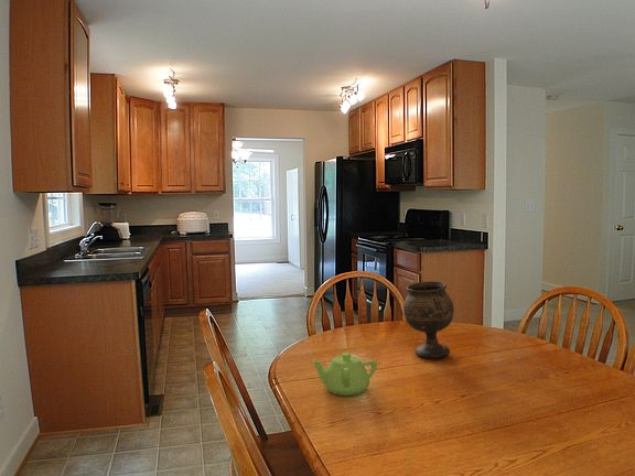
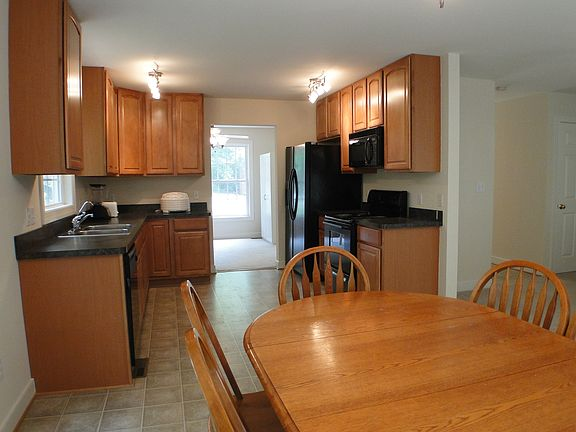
- teapot (345, 370)
- goblet (428, 318)
